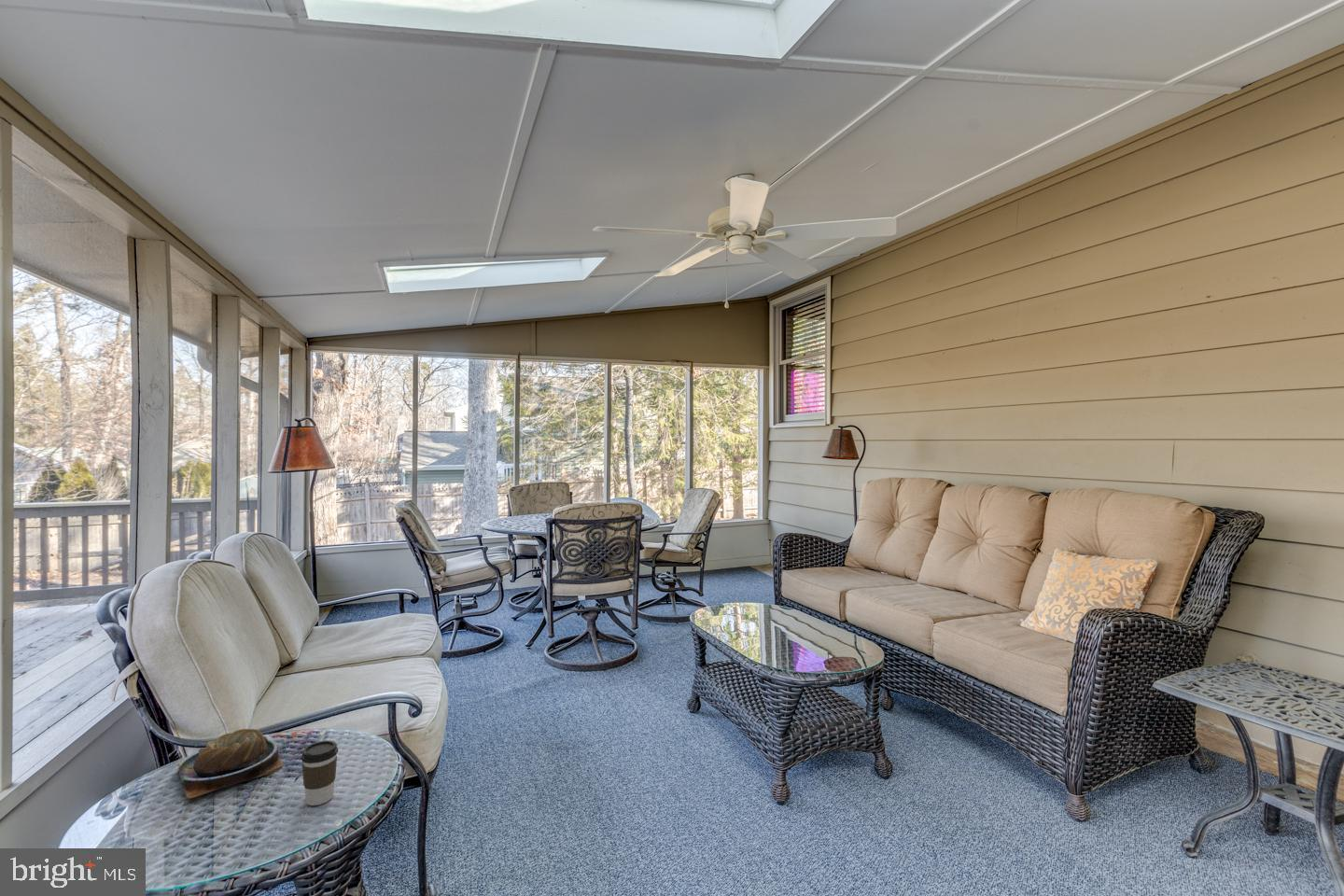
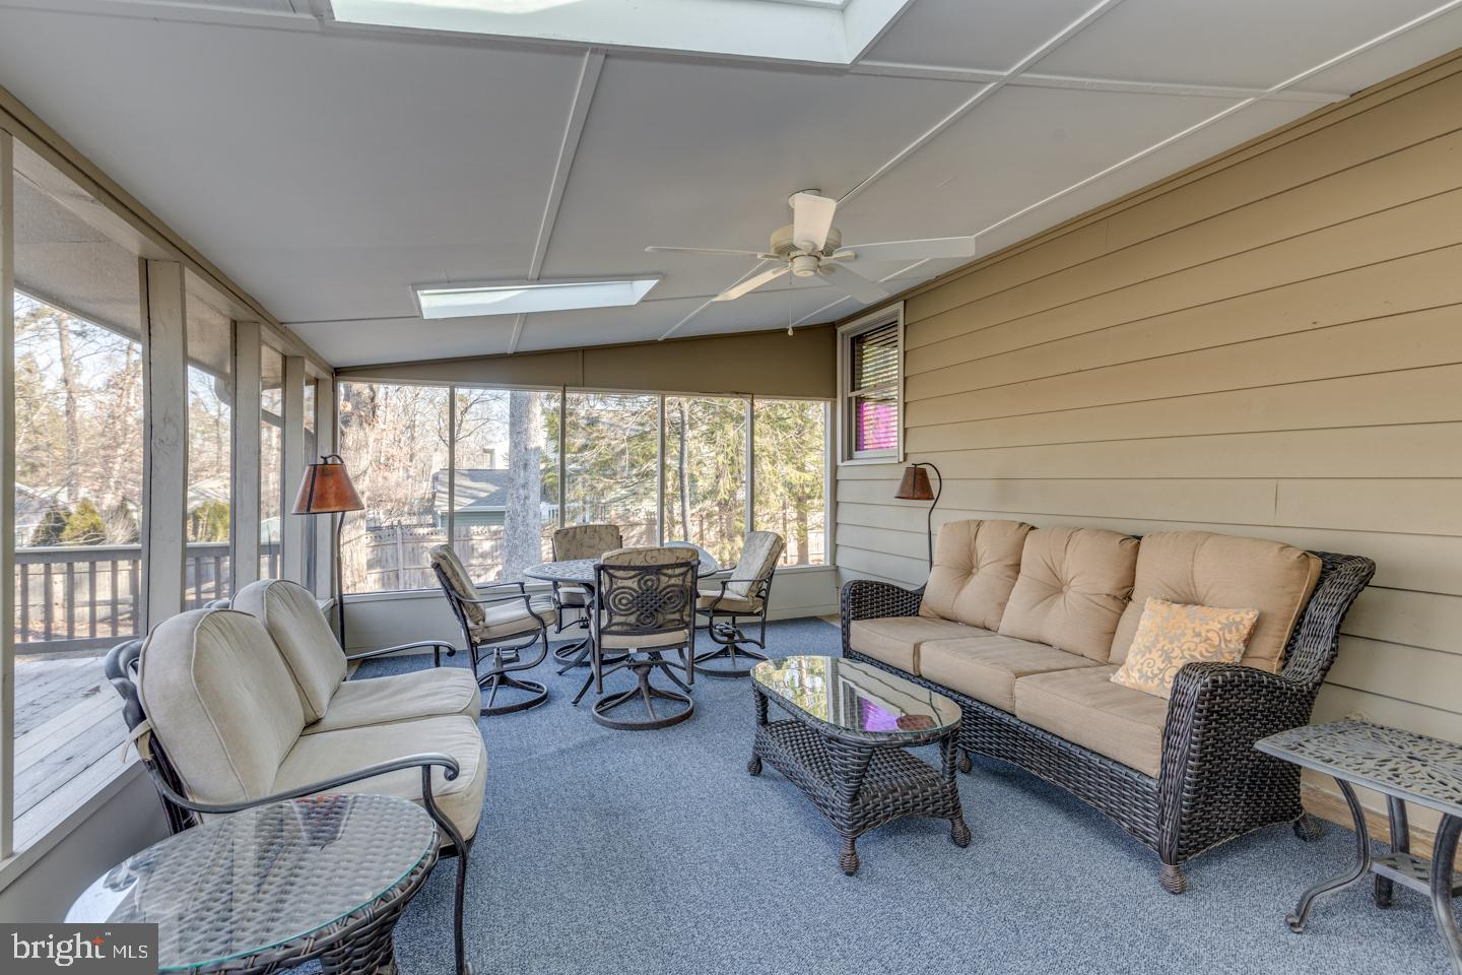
- pastry (231, 752)
- coffee cup (319, 773)
